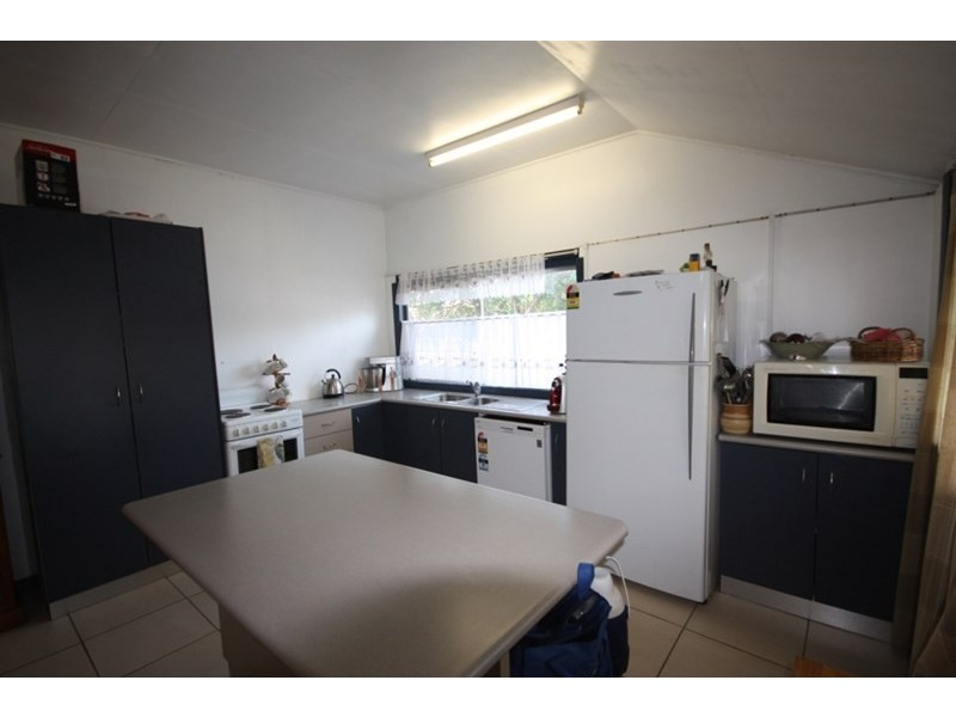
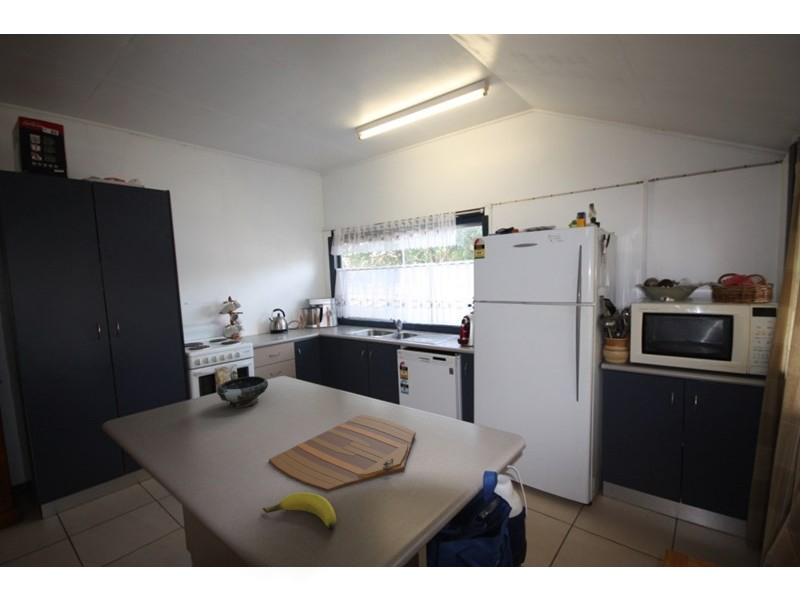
+ bowl (243, 392)
+ banana (303, 507)
+ cutting board (358, 448)
